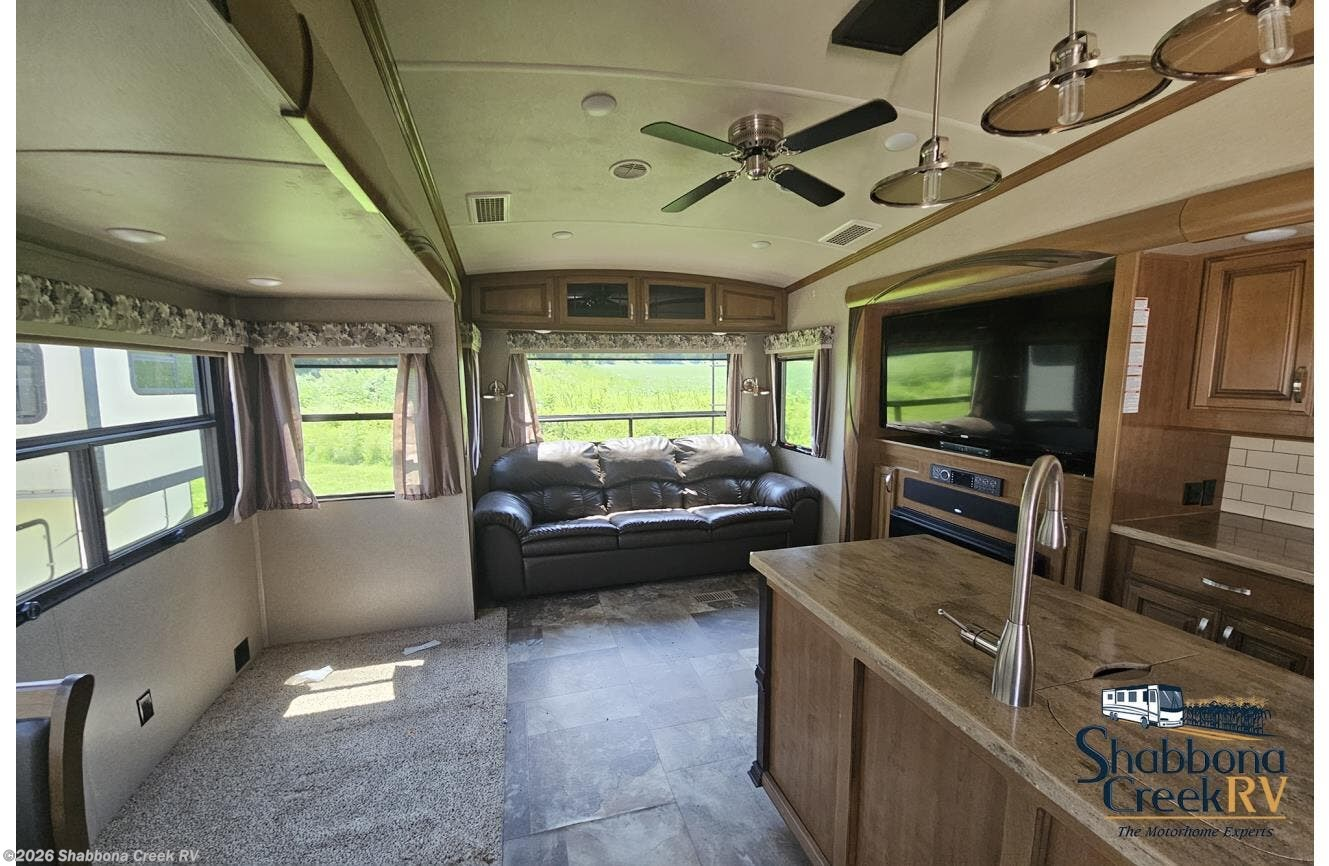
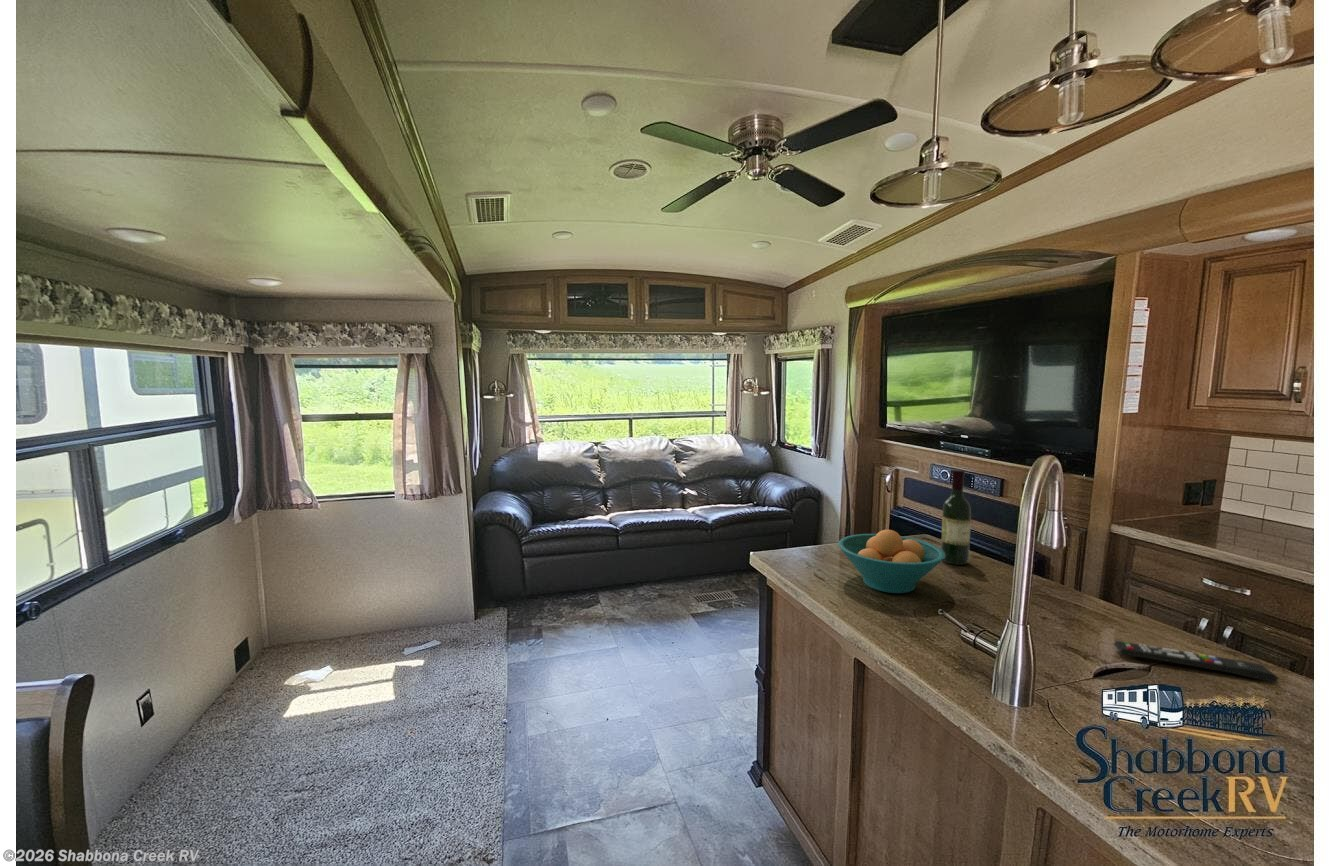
+ wine bottle (956, 516)
+ remote control (1190, 659)
+ fruit bowl (889, 557)
